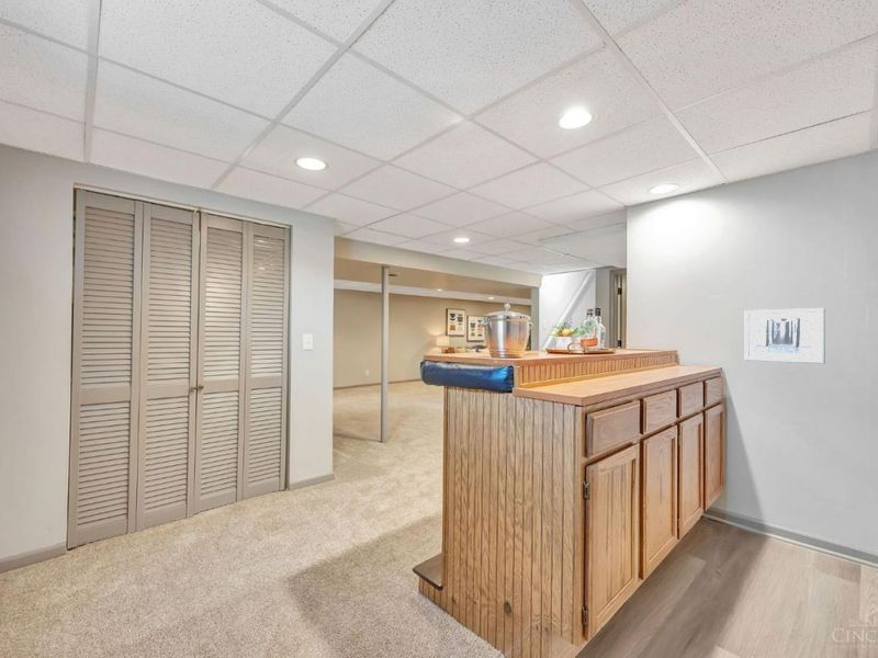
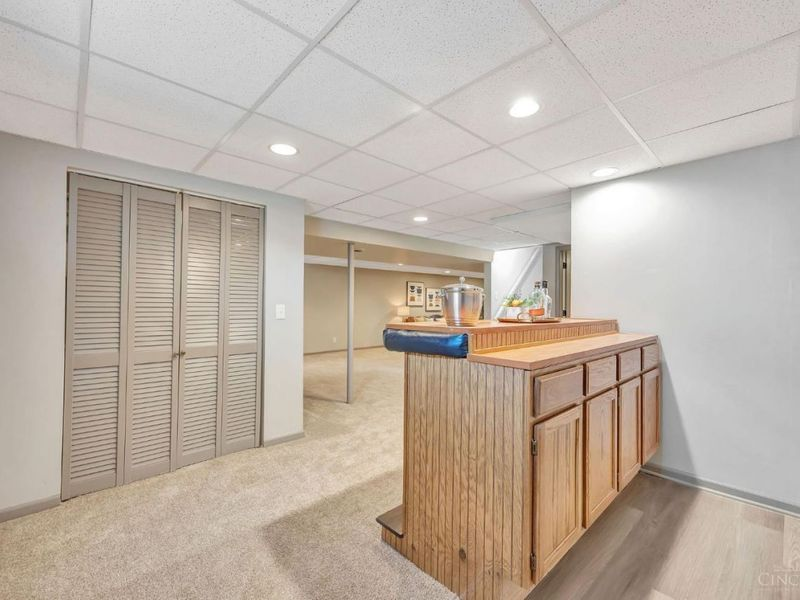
- wall art (783, 336)
